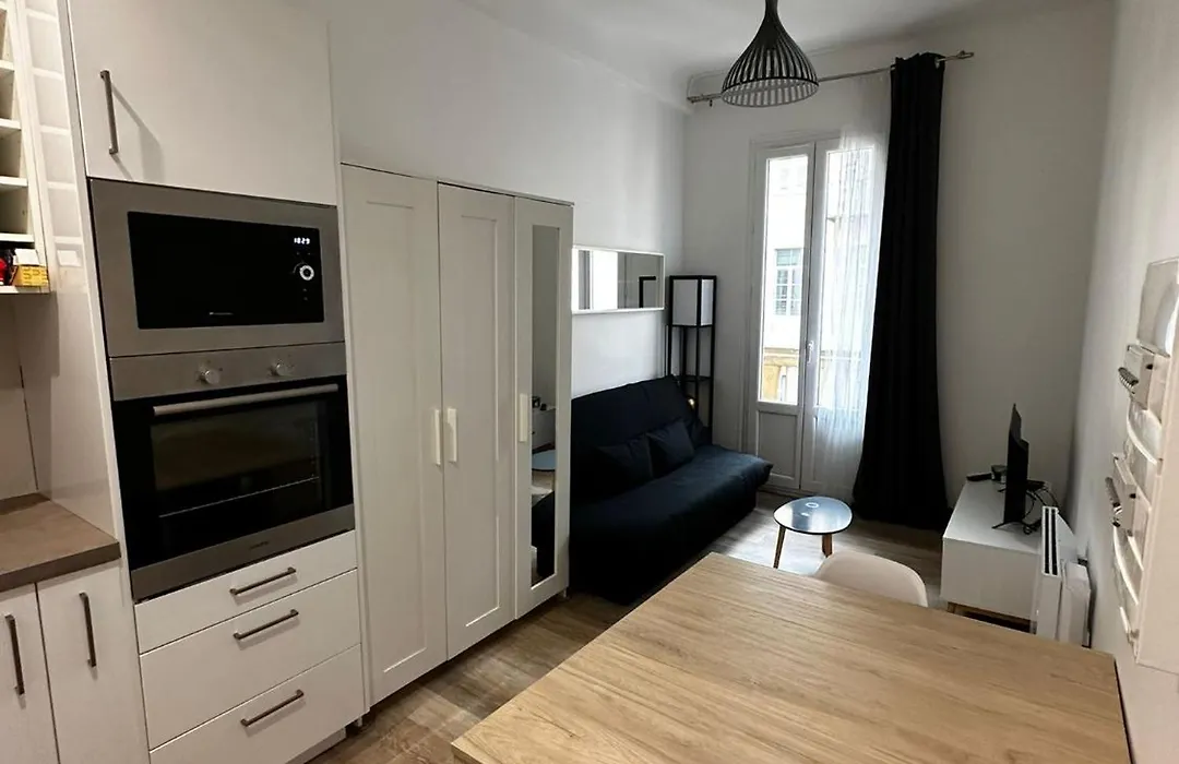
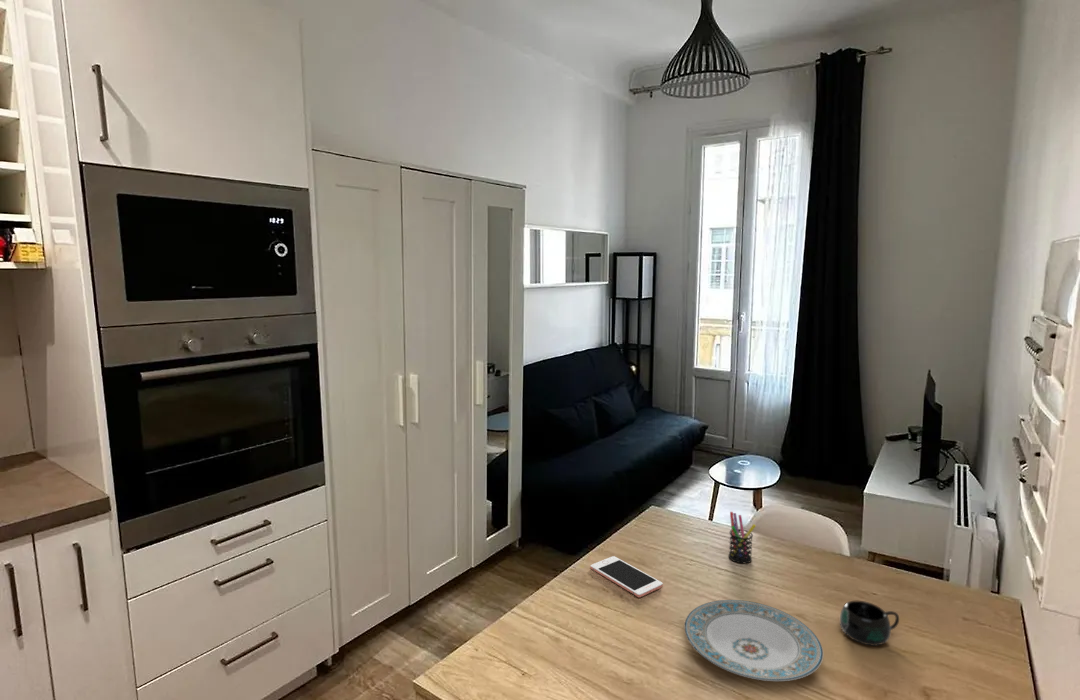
+ cell phone (625, 575)
+ plate (750, 643)
+ mug (870, 623)
+ pen holder (738, 537)
